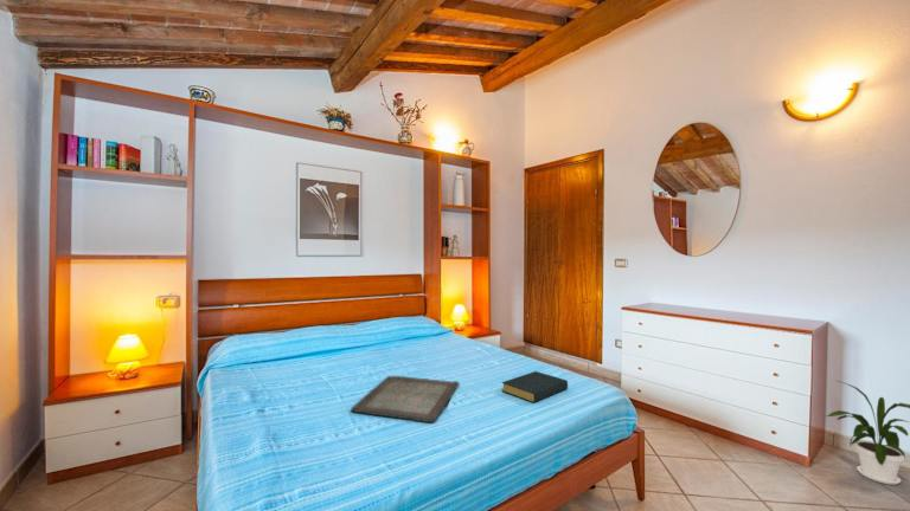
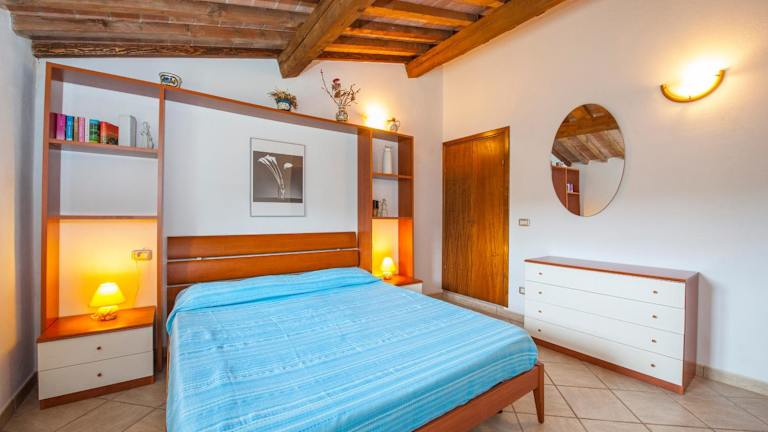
- house plant (874, 432)
- hardback book (534, 386)
- serving tray (408, 395)
